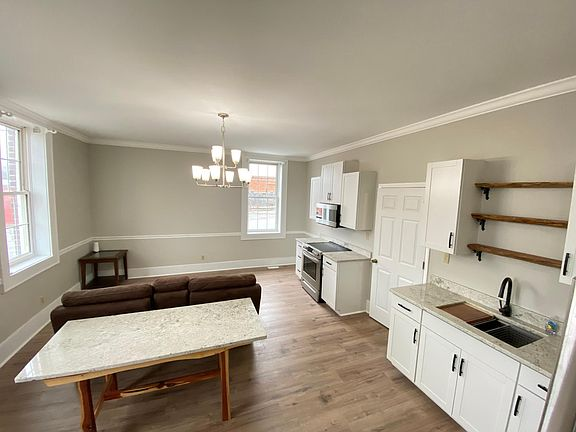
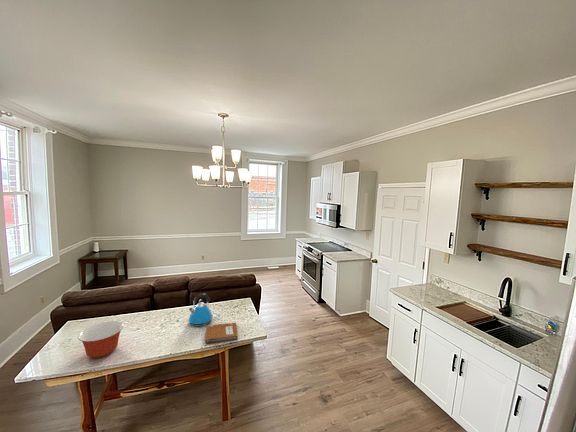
+ notebook (222, 332)
+ mixing bowl (102, 341)
+ kettle (201, 307)
